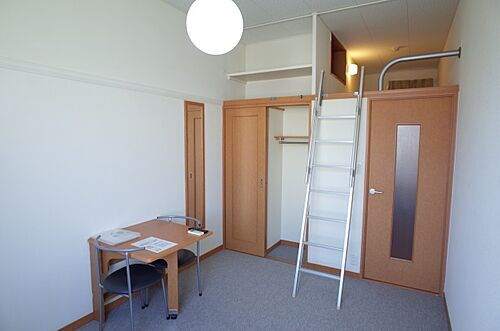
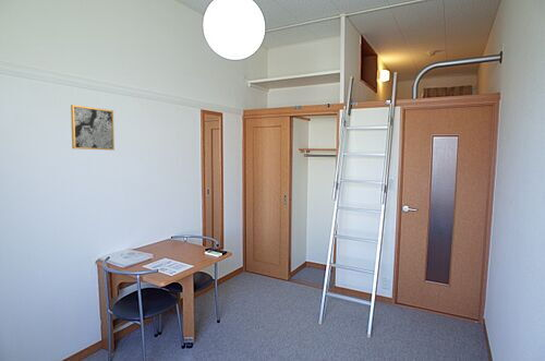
+ wall art (94, 129)
